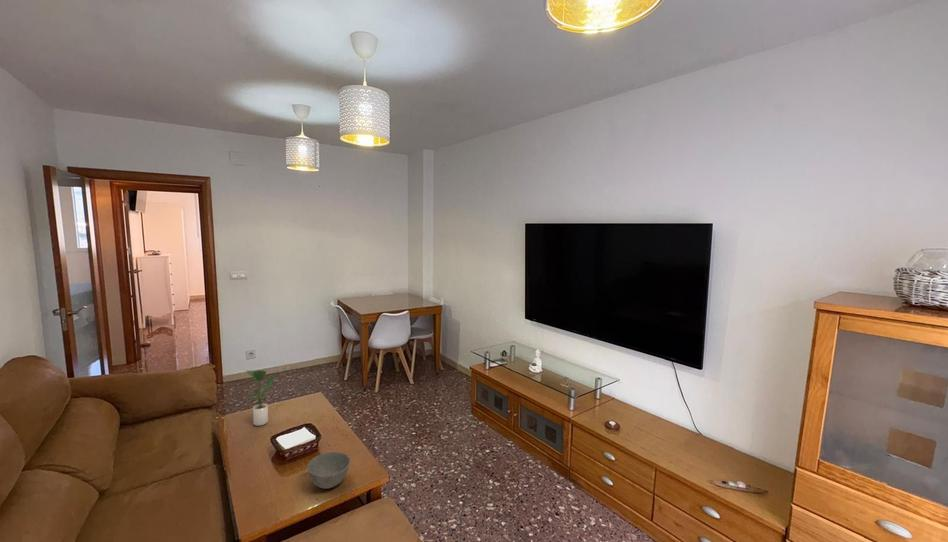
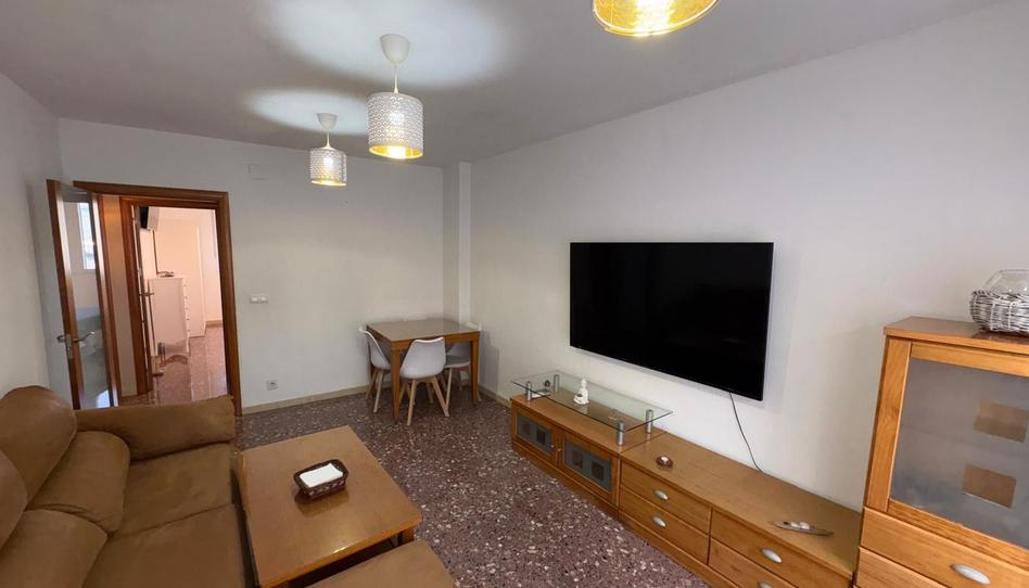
- bowl (329, 473)
- potted plant (261, 394)
